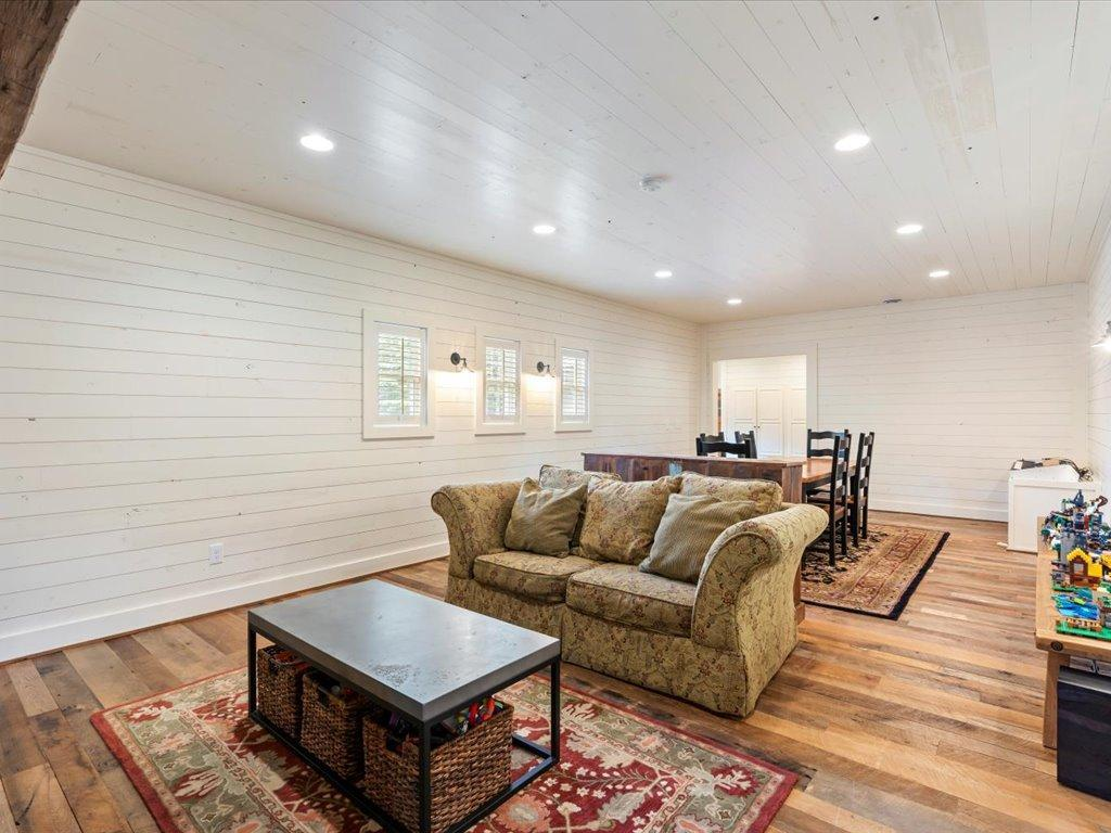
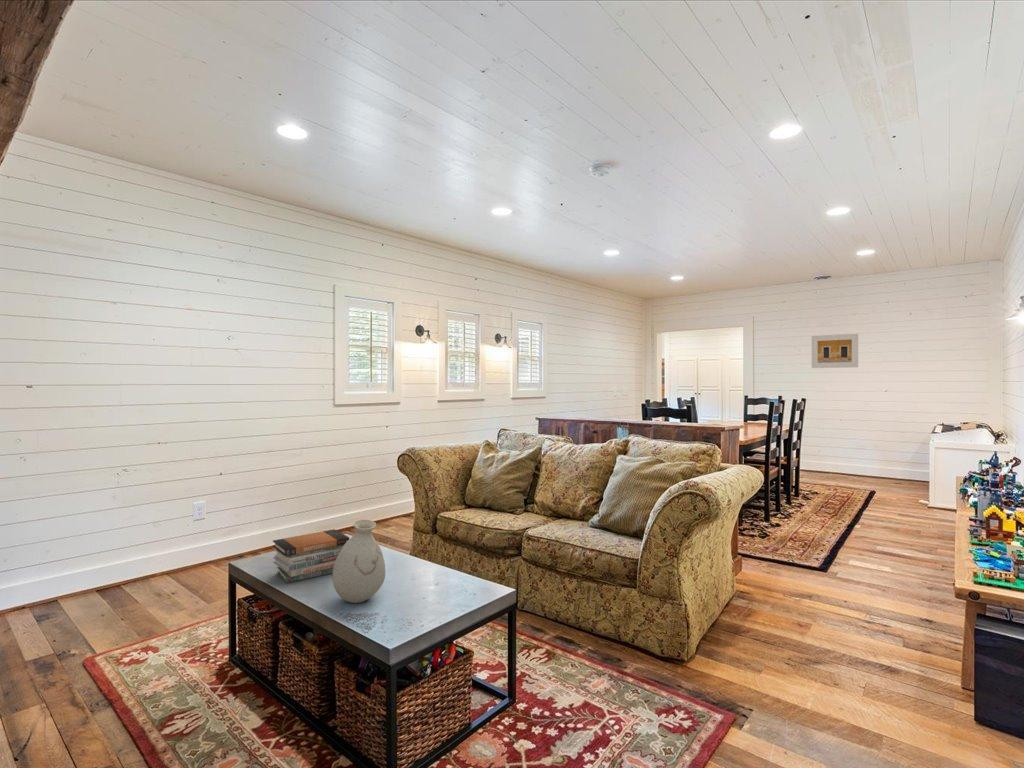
+ book stack (311, 555)
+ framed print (834, 351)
+ vase (359, 559)
